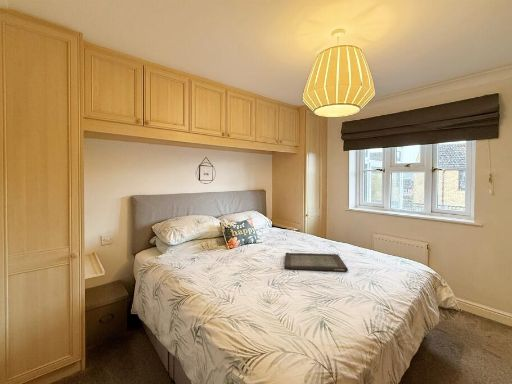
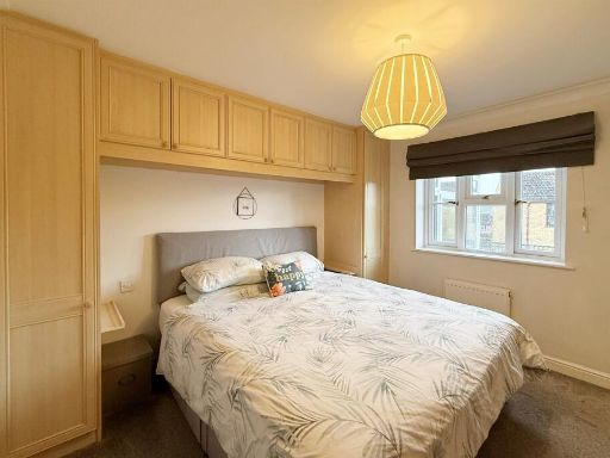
- serving tray (313, 260)
